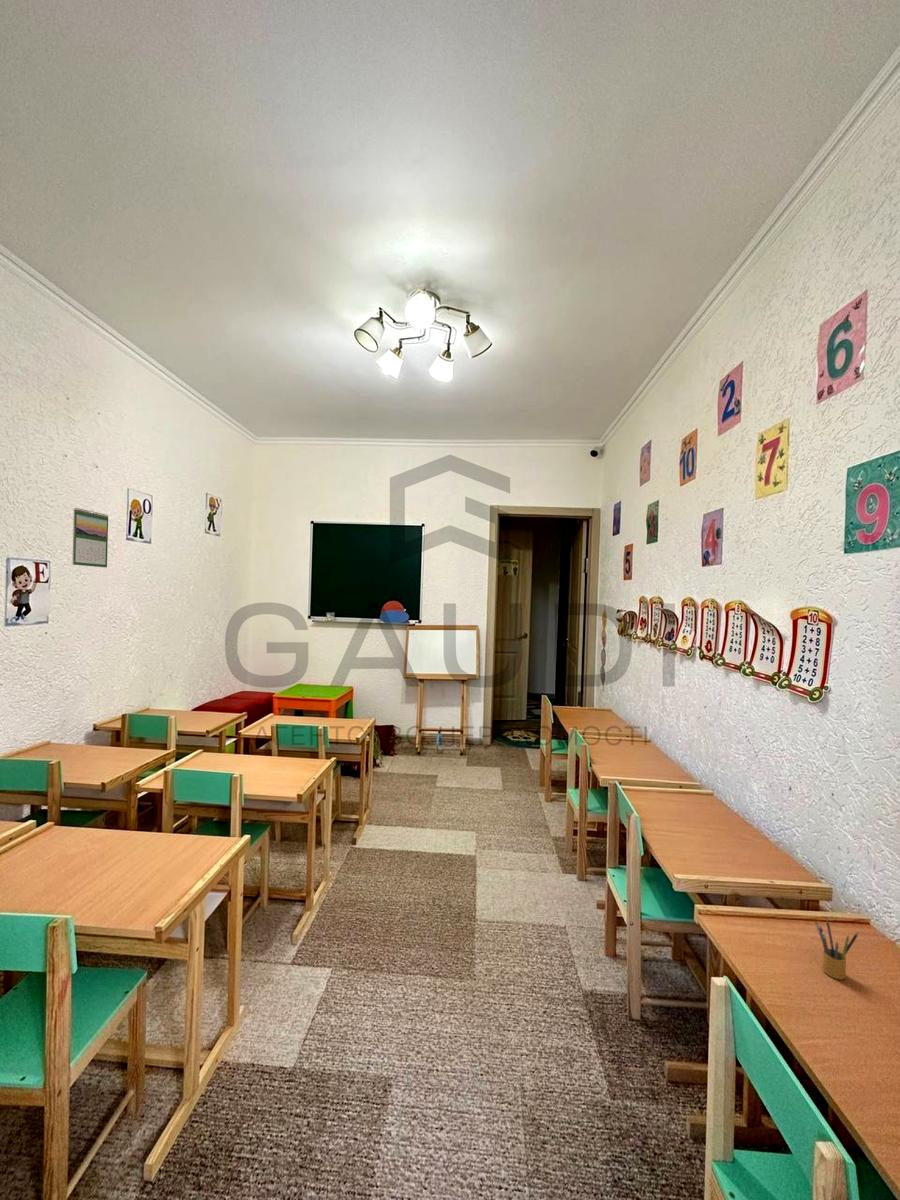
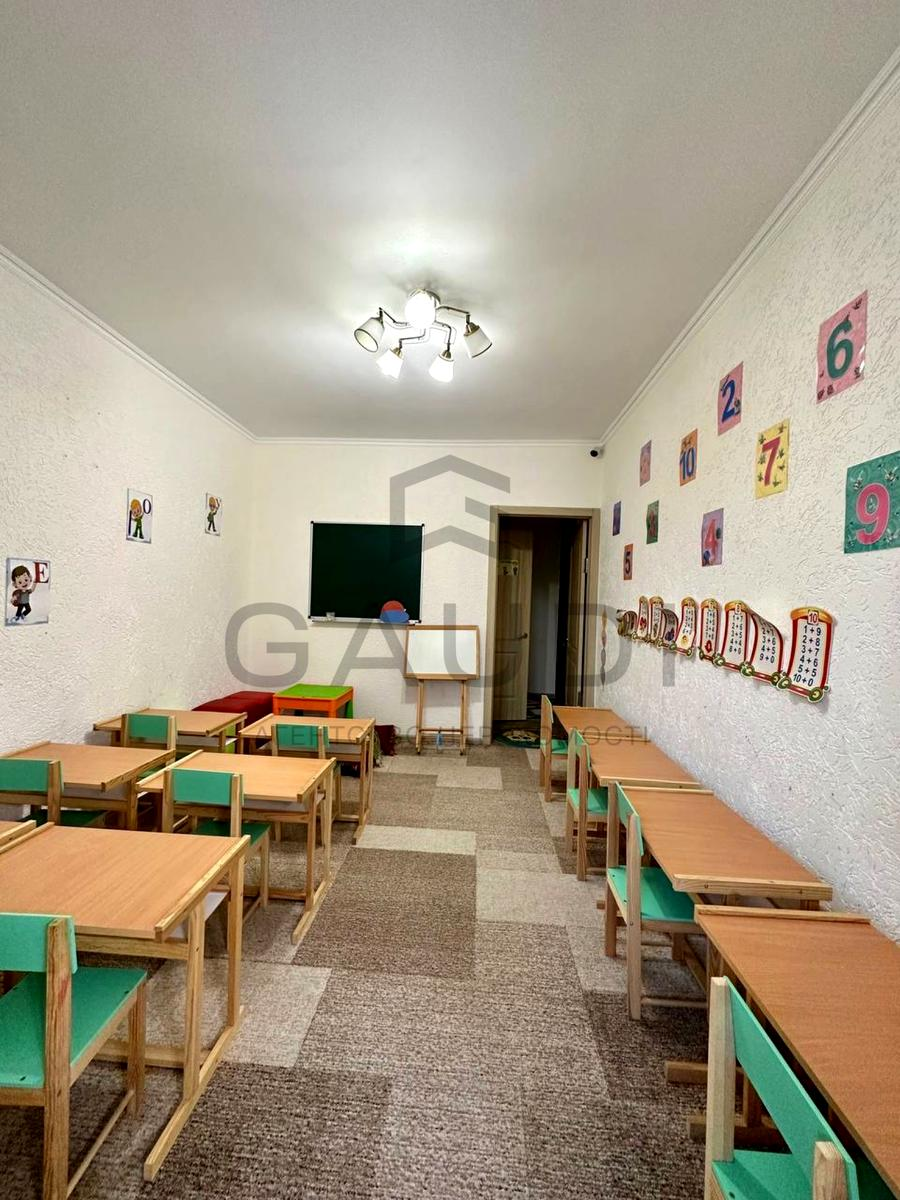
- calendar (91, 538)
- pencil box (836, 949)
